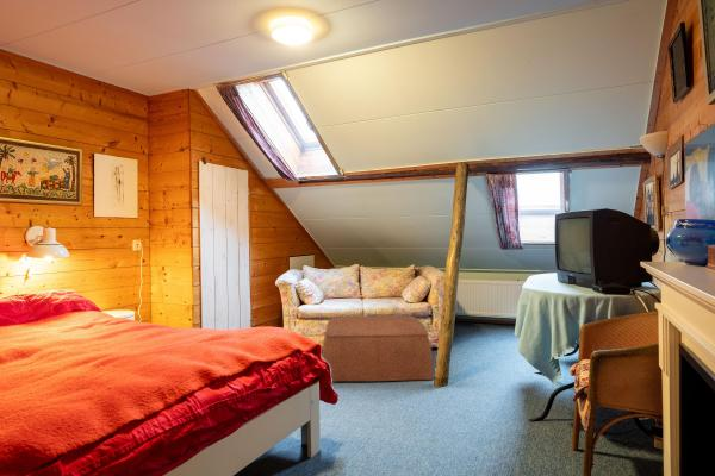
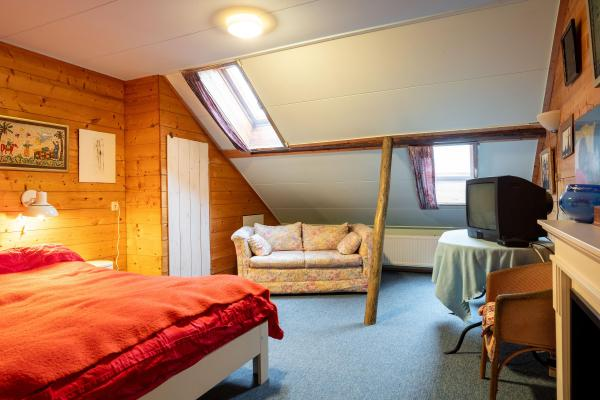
- ottoman (374, 342)
